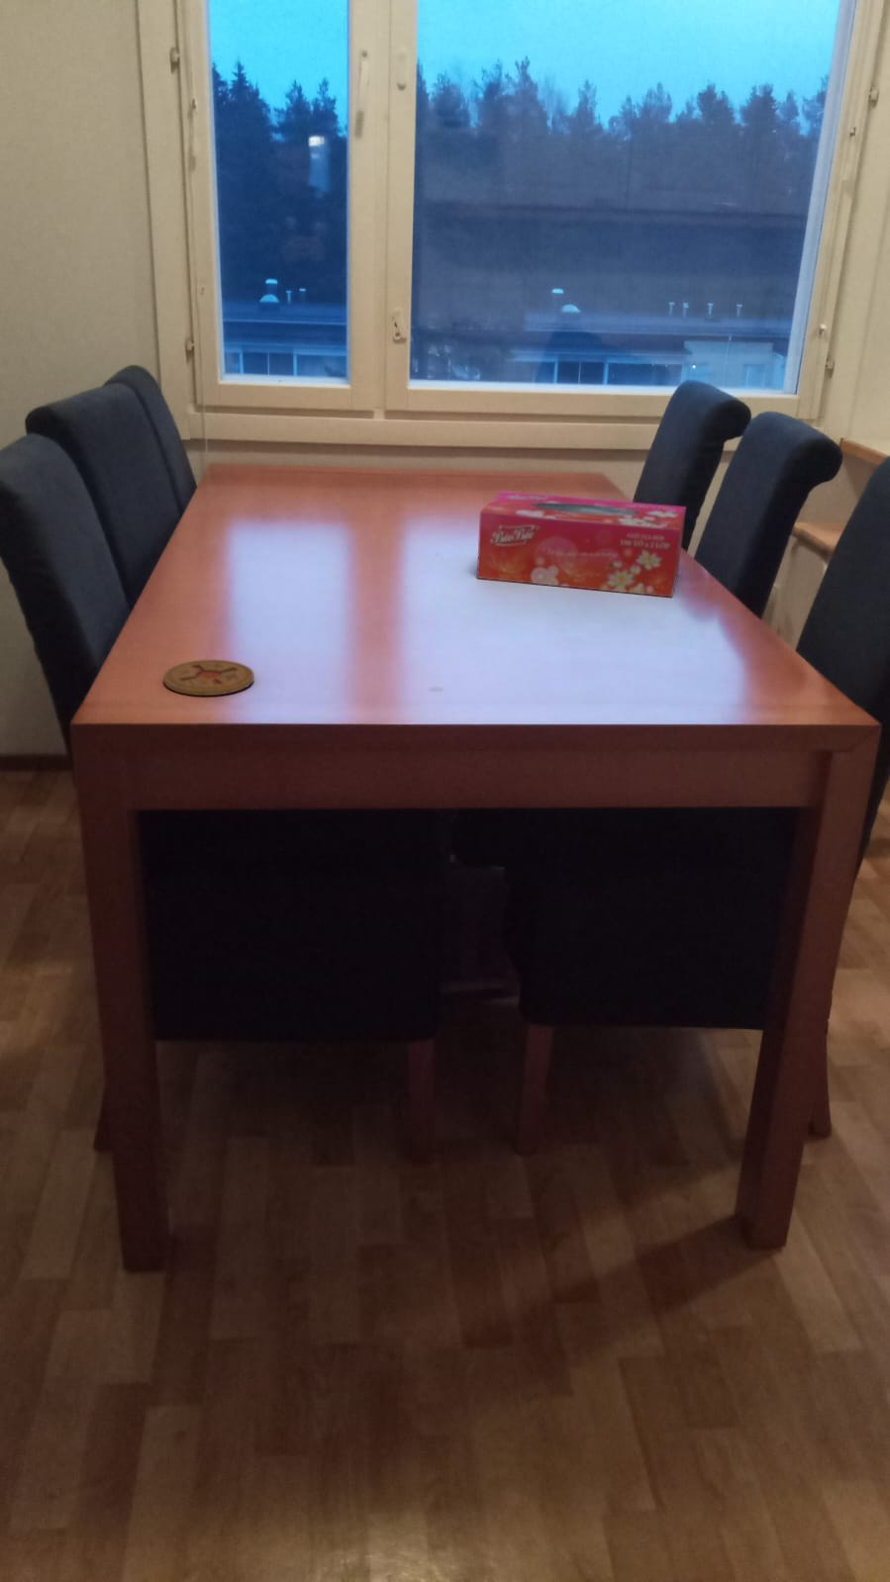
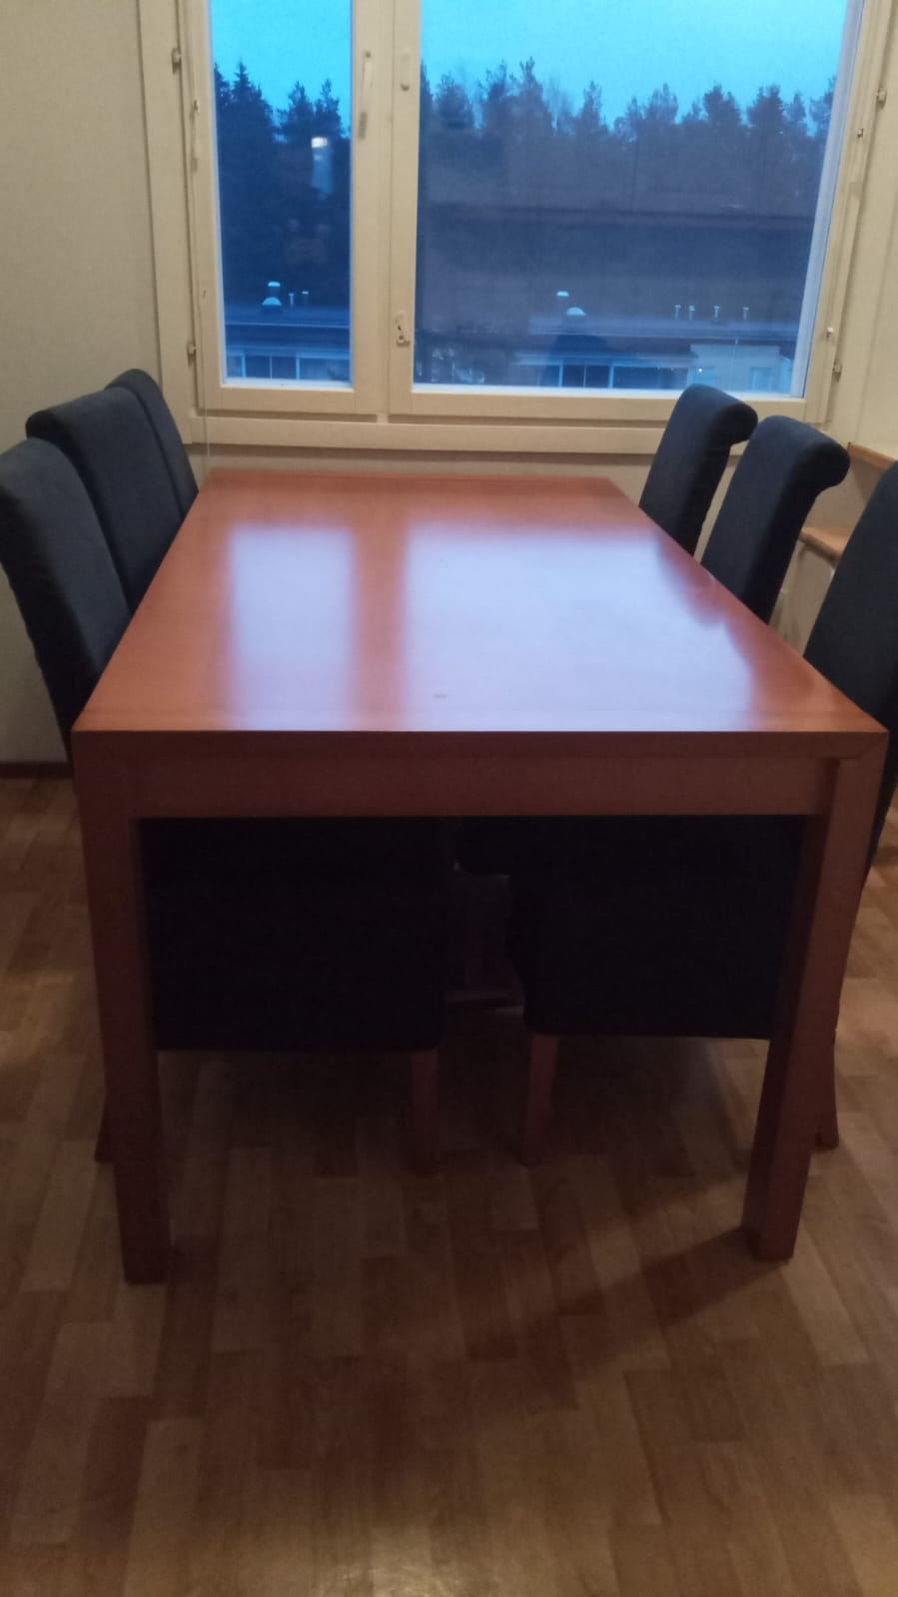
- coaster (209, 677)
- tissue box (582, 542)
